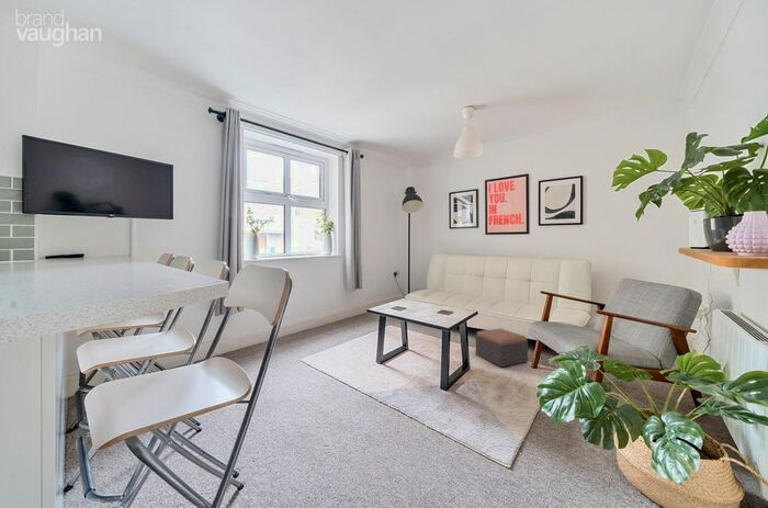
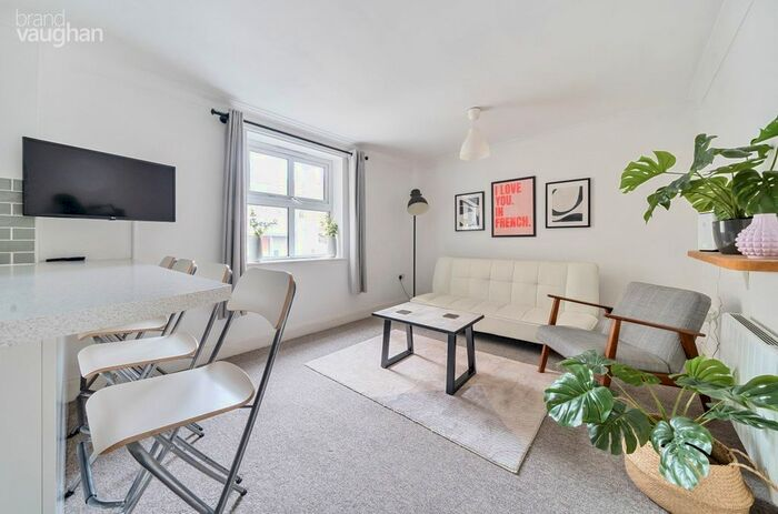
- footstool (500, 345)
